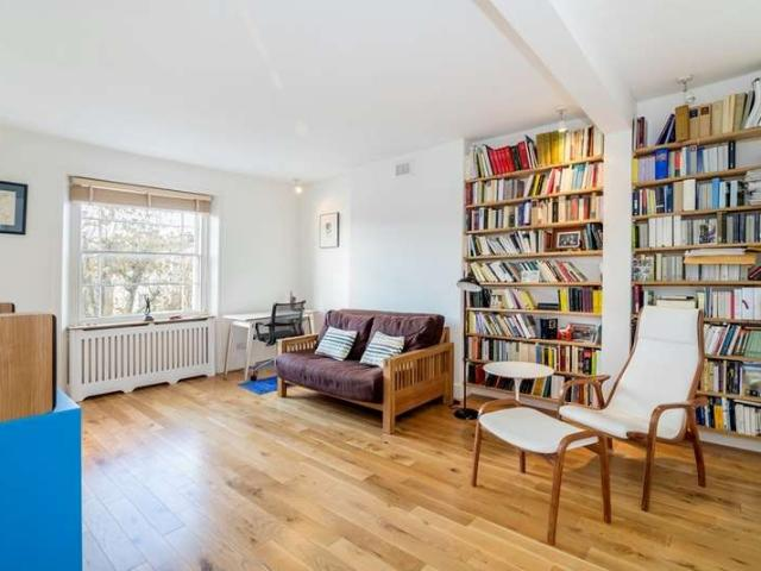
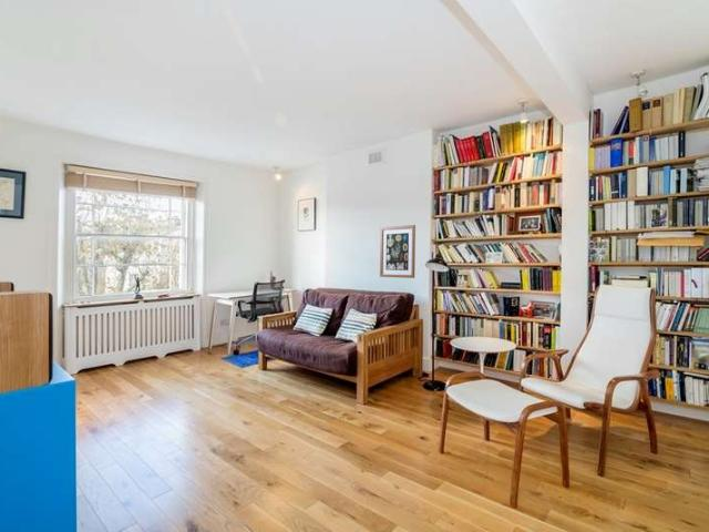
+ wall art (397, 252)
